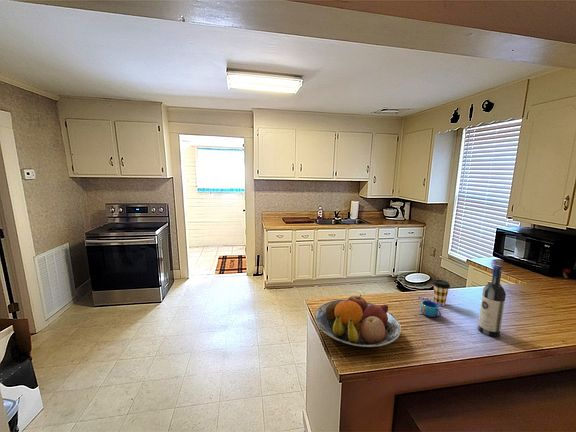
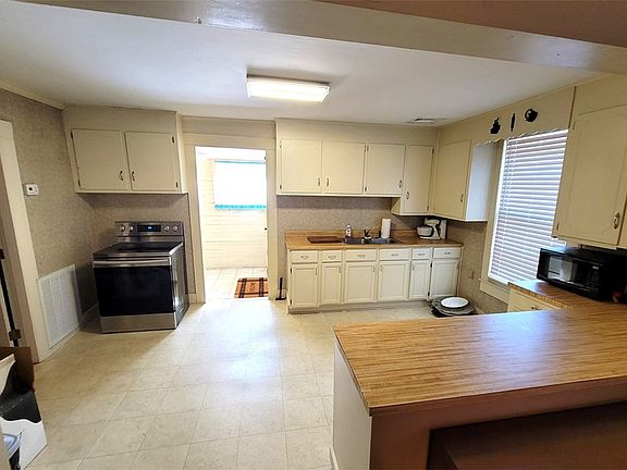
- mug (430, 307)
- wine bottle (493, 299)
- coffee cup (440, 292)
- fruit bowl (356, 315)
